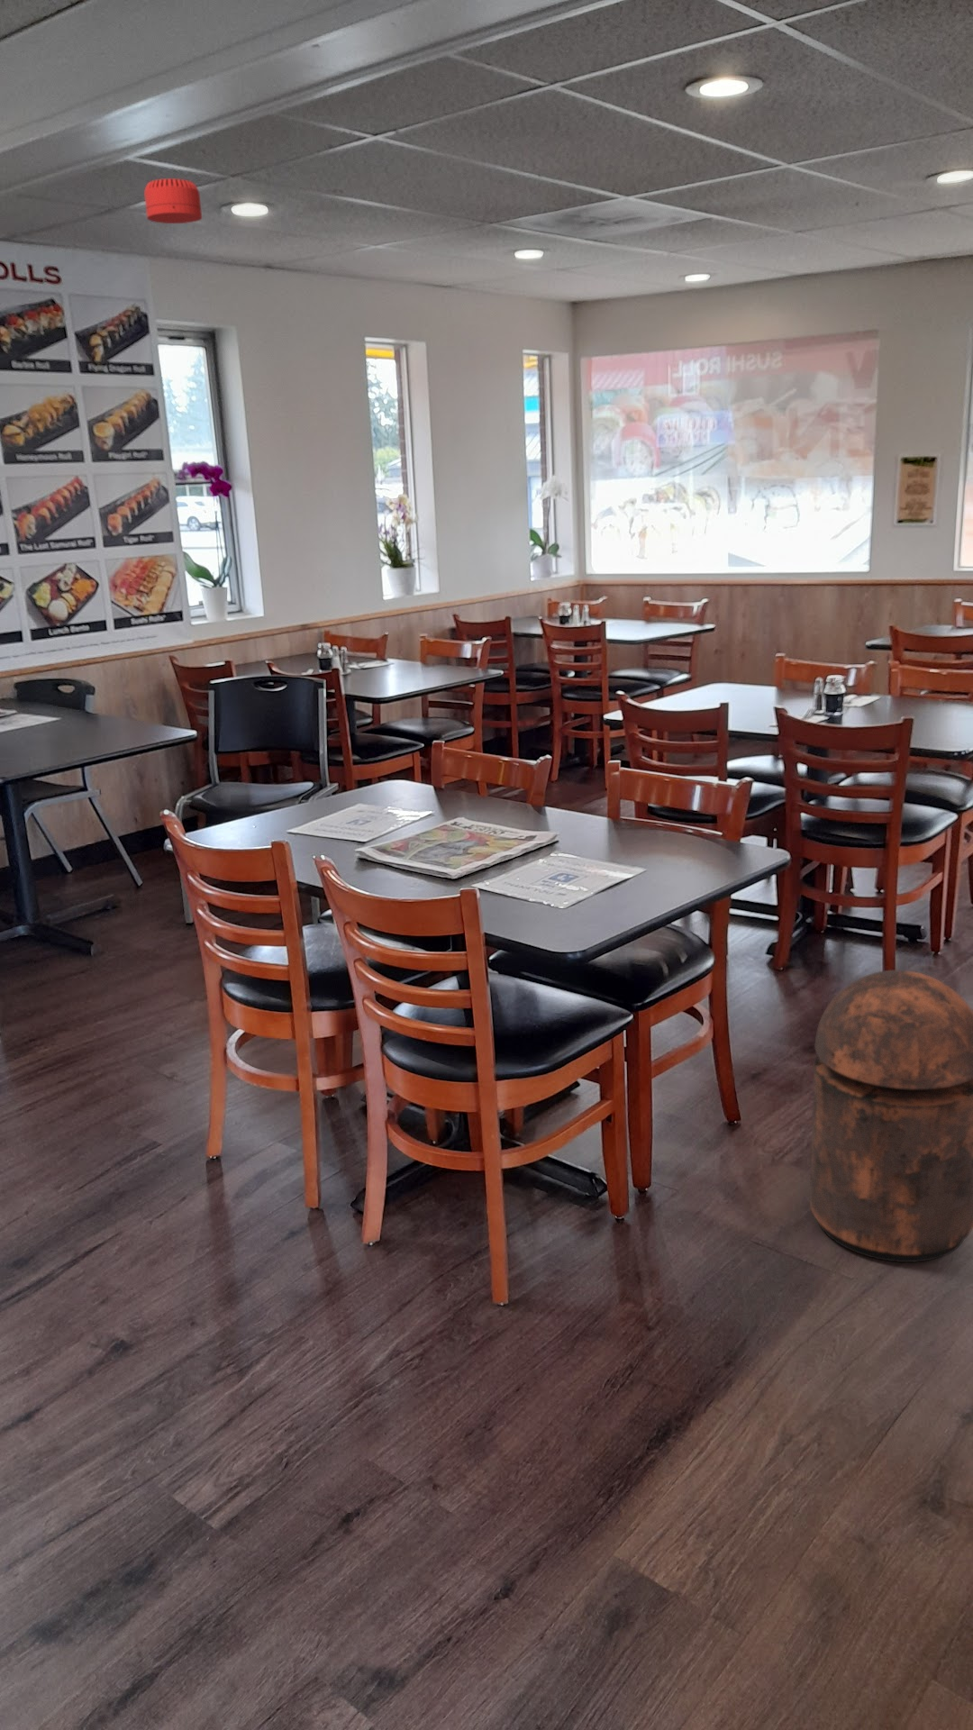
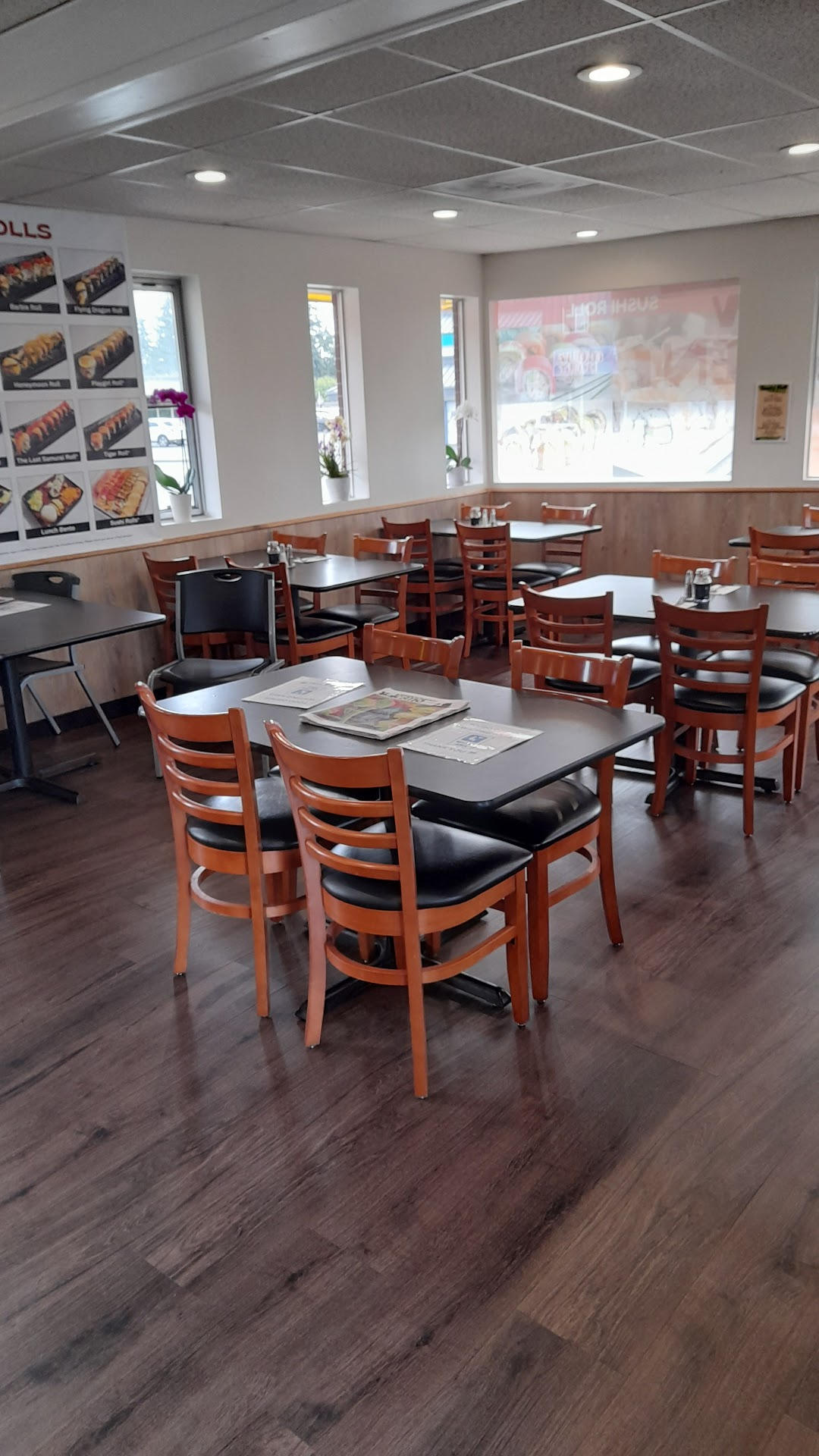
- smoke detector (172, 200)
- trash can (896, 1101)
